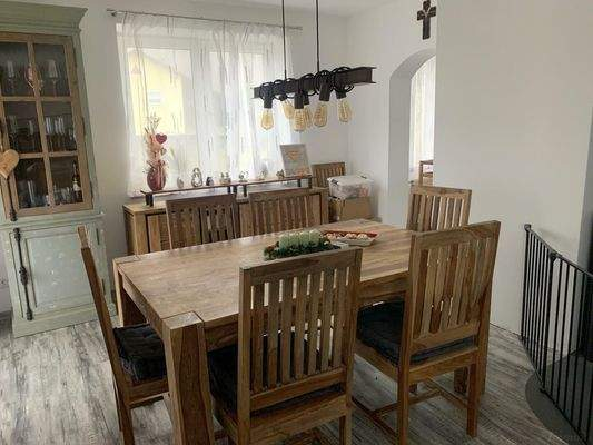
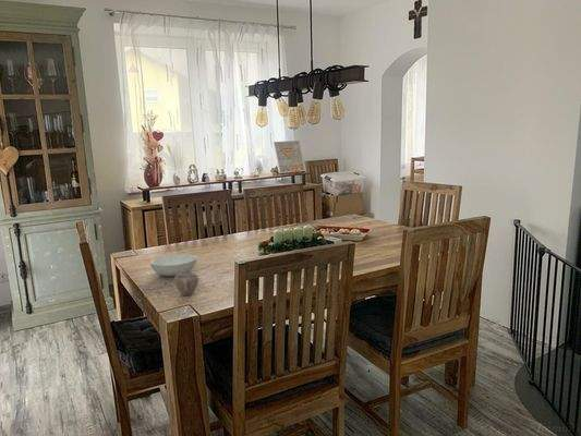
+ serving bowl (173, 266)
+ cup (186, 286)
